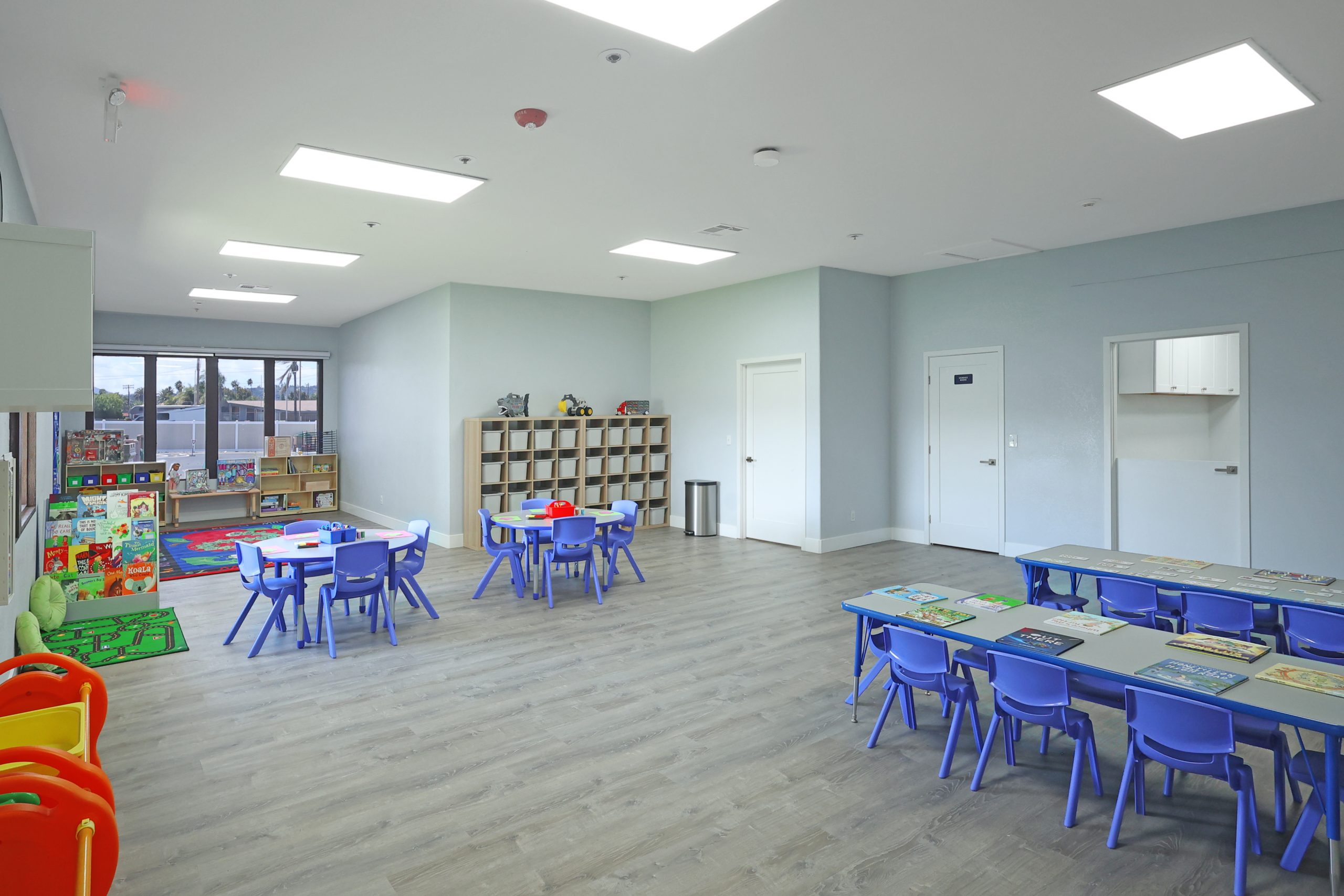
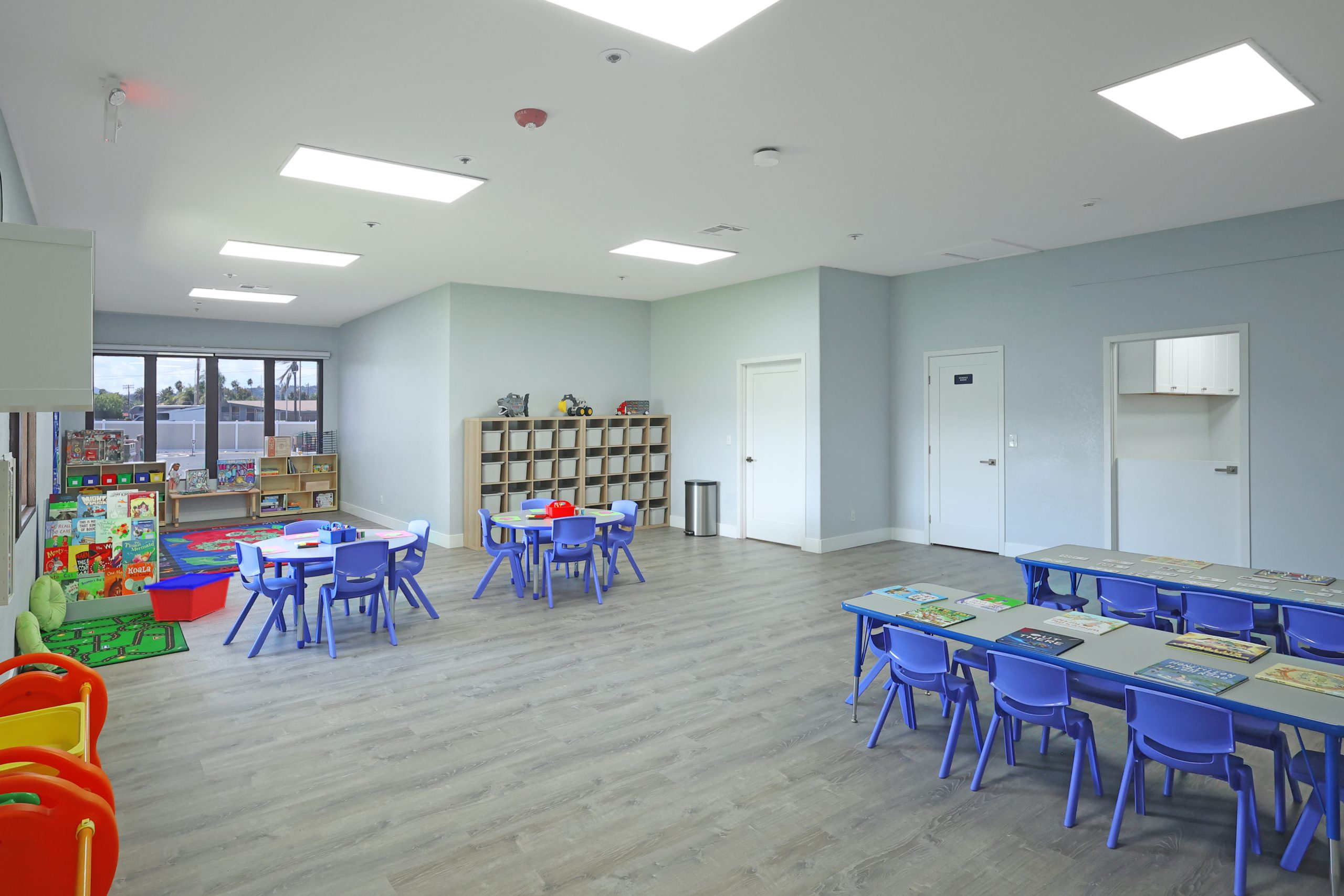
+ storage bin (191, 596)
